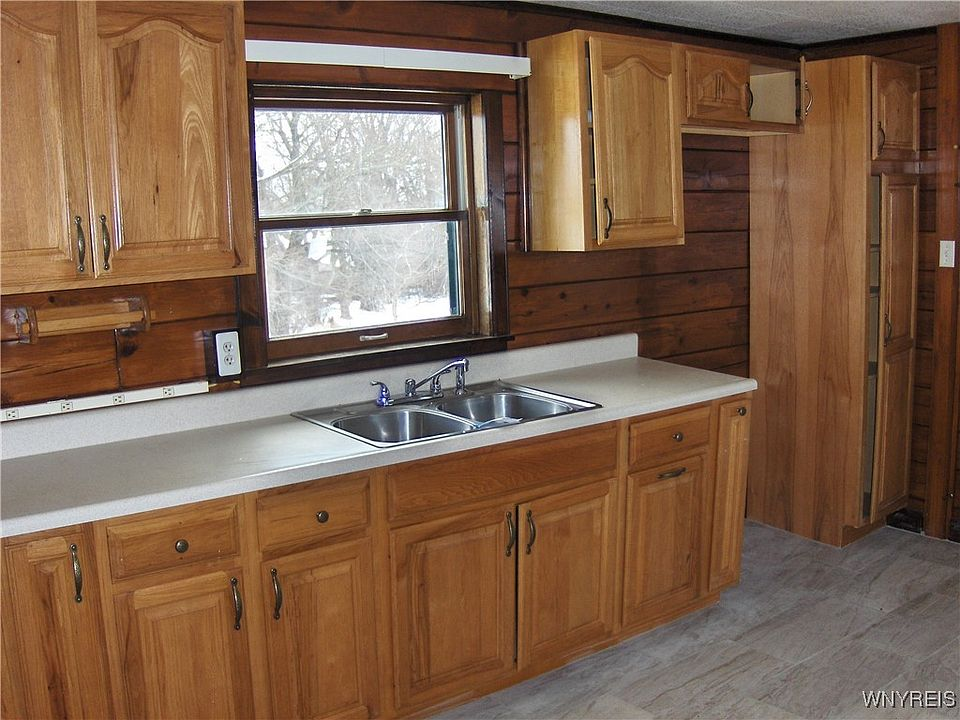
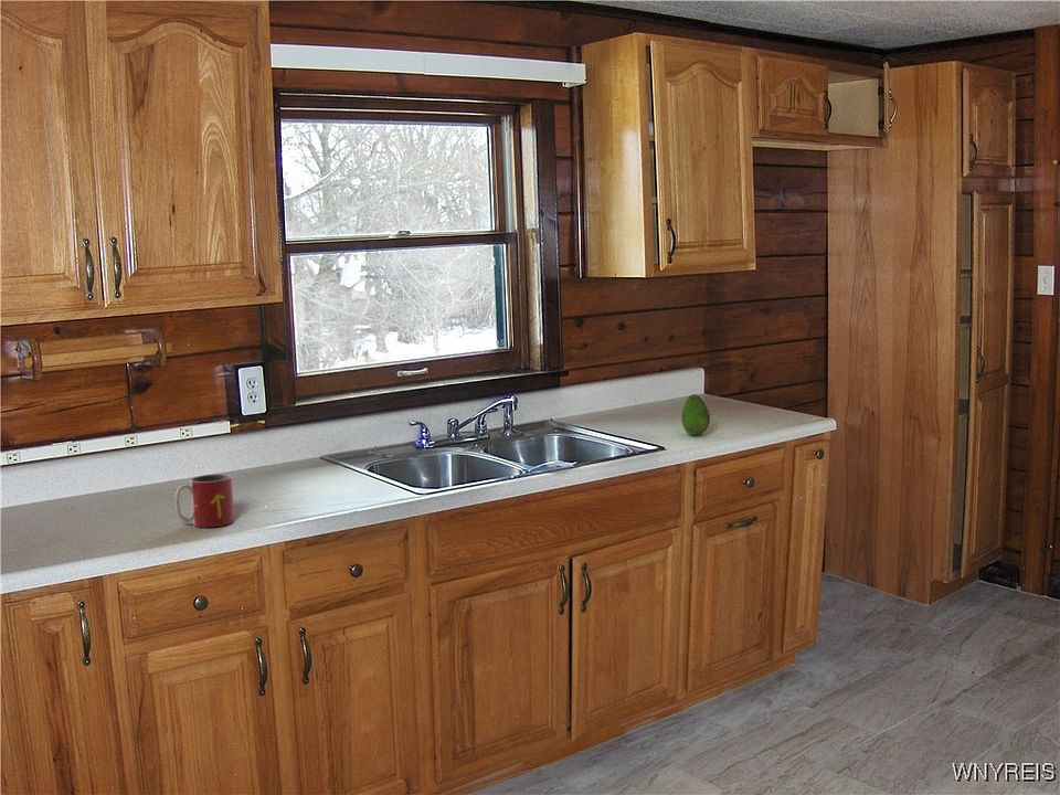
+ fruit (696, 414)
+ mug (204, 501)
